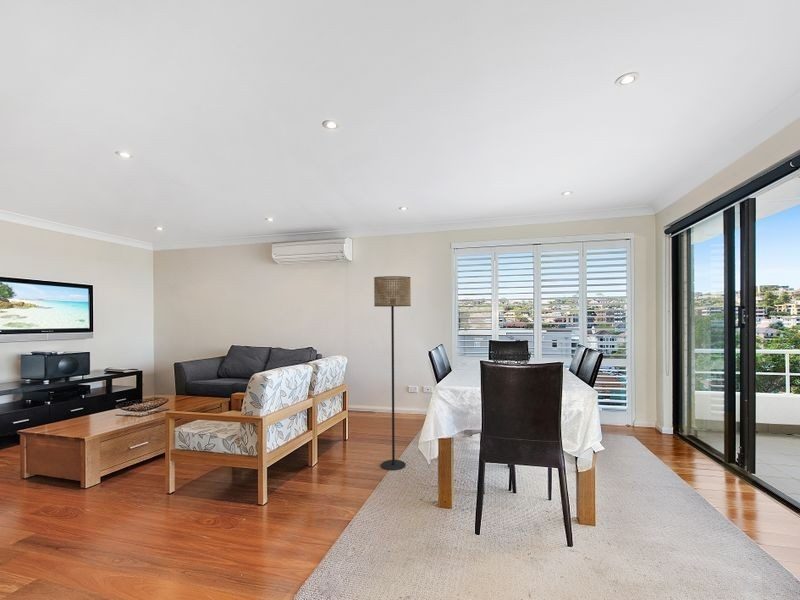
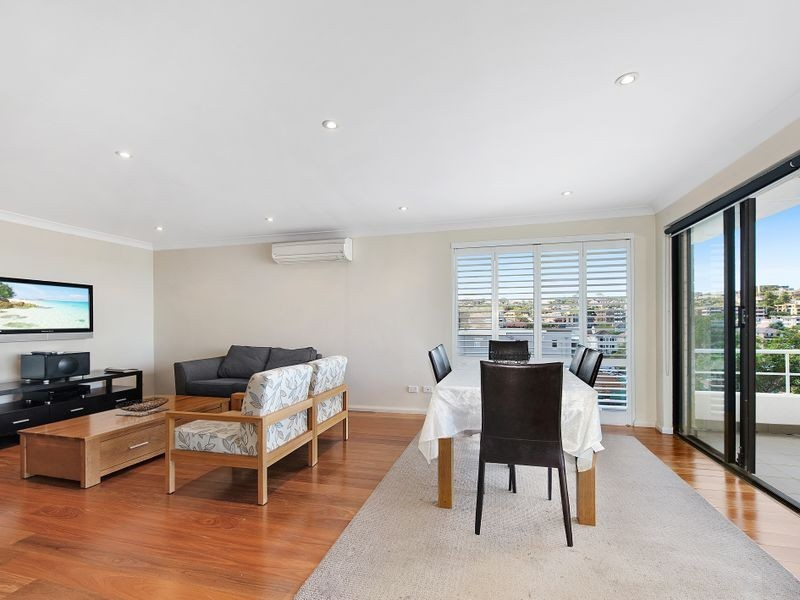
- floor lamp (392, 371)
